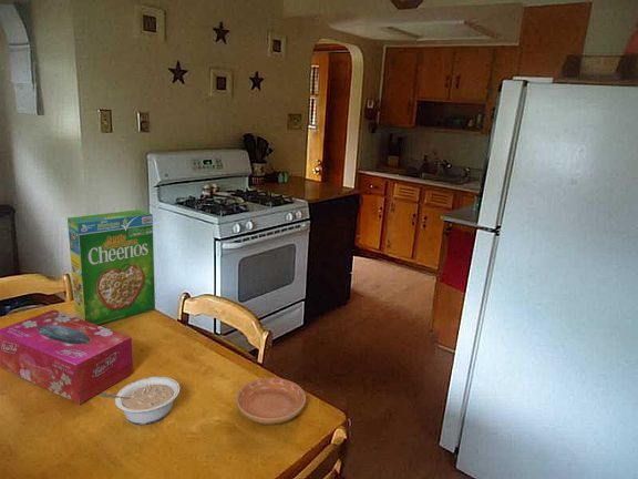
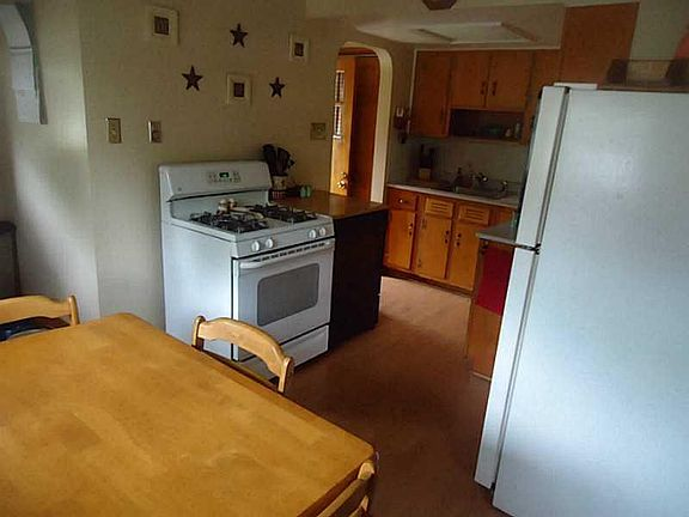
- legume (146, 401)
- saucer (270, 401)
- tissue box (65, 351)
- cereal box (114, 266)
